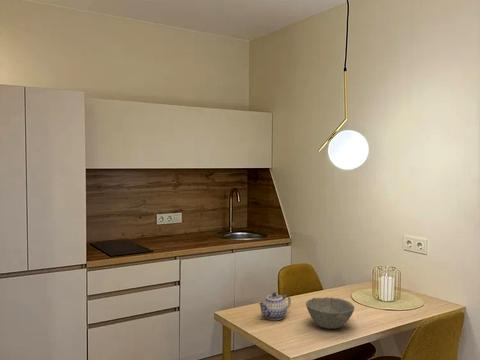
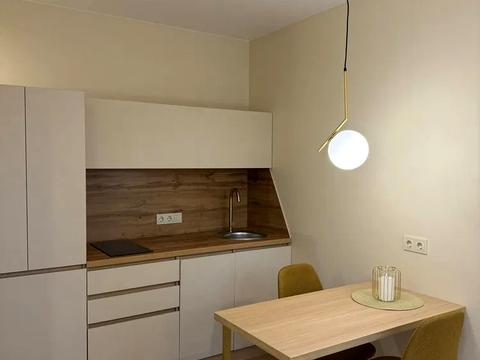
- bowl (329, 314)
- teapot (274, 305)
